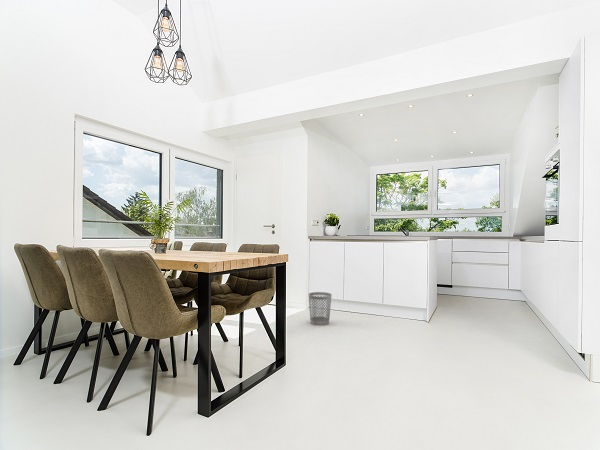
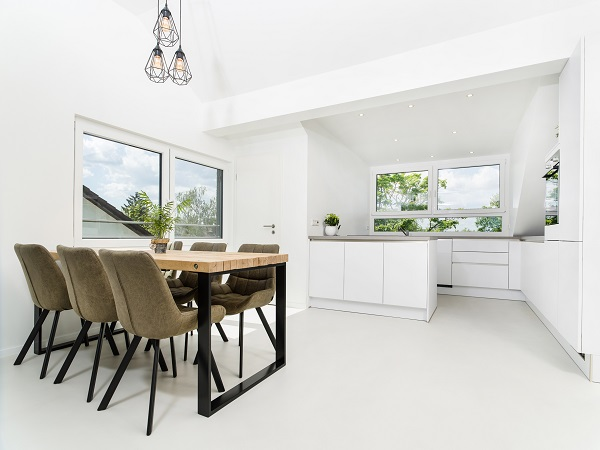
- wastebasket (319, 308)
